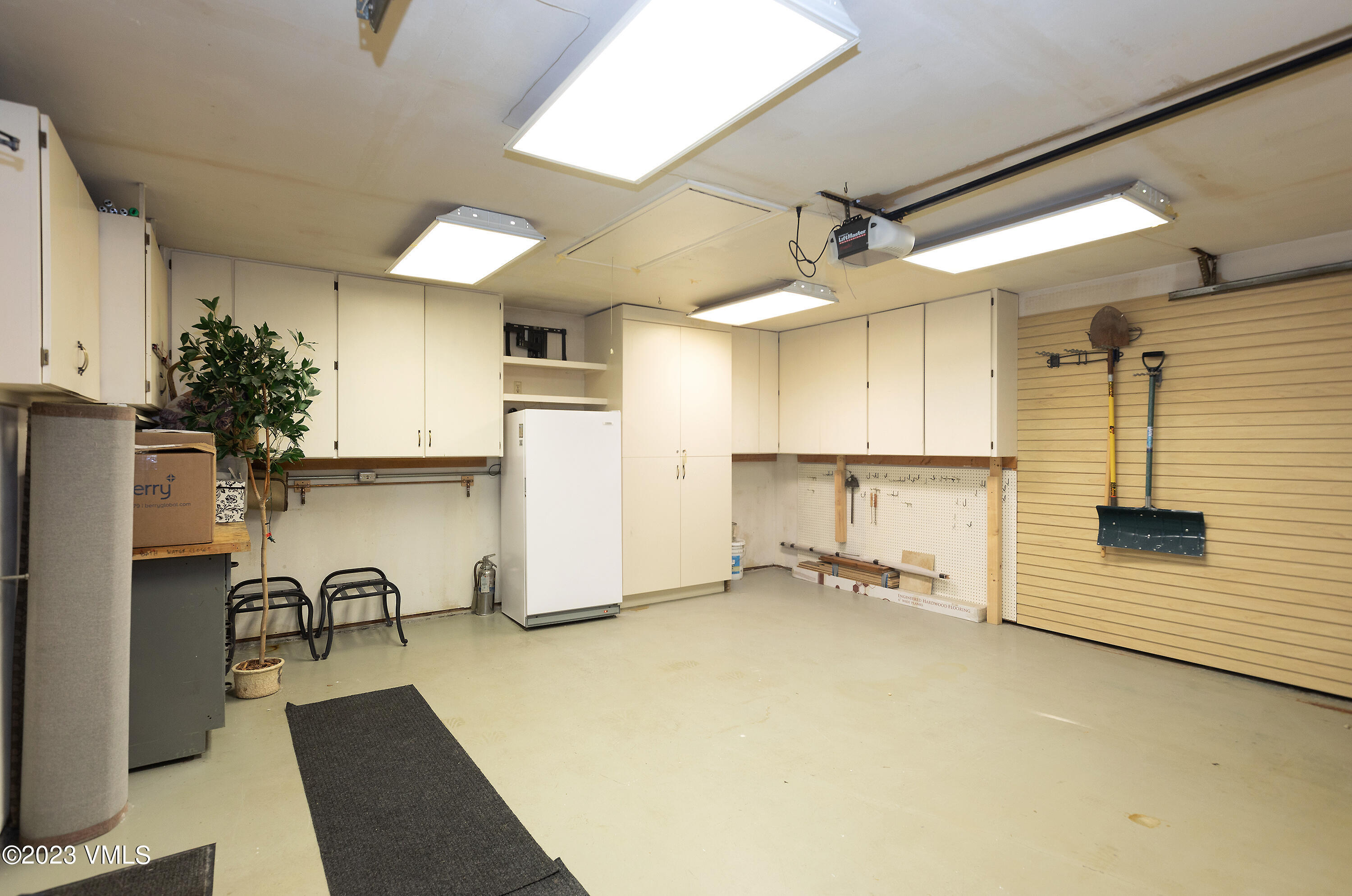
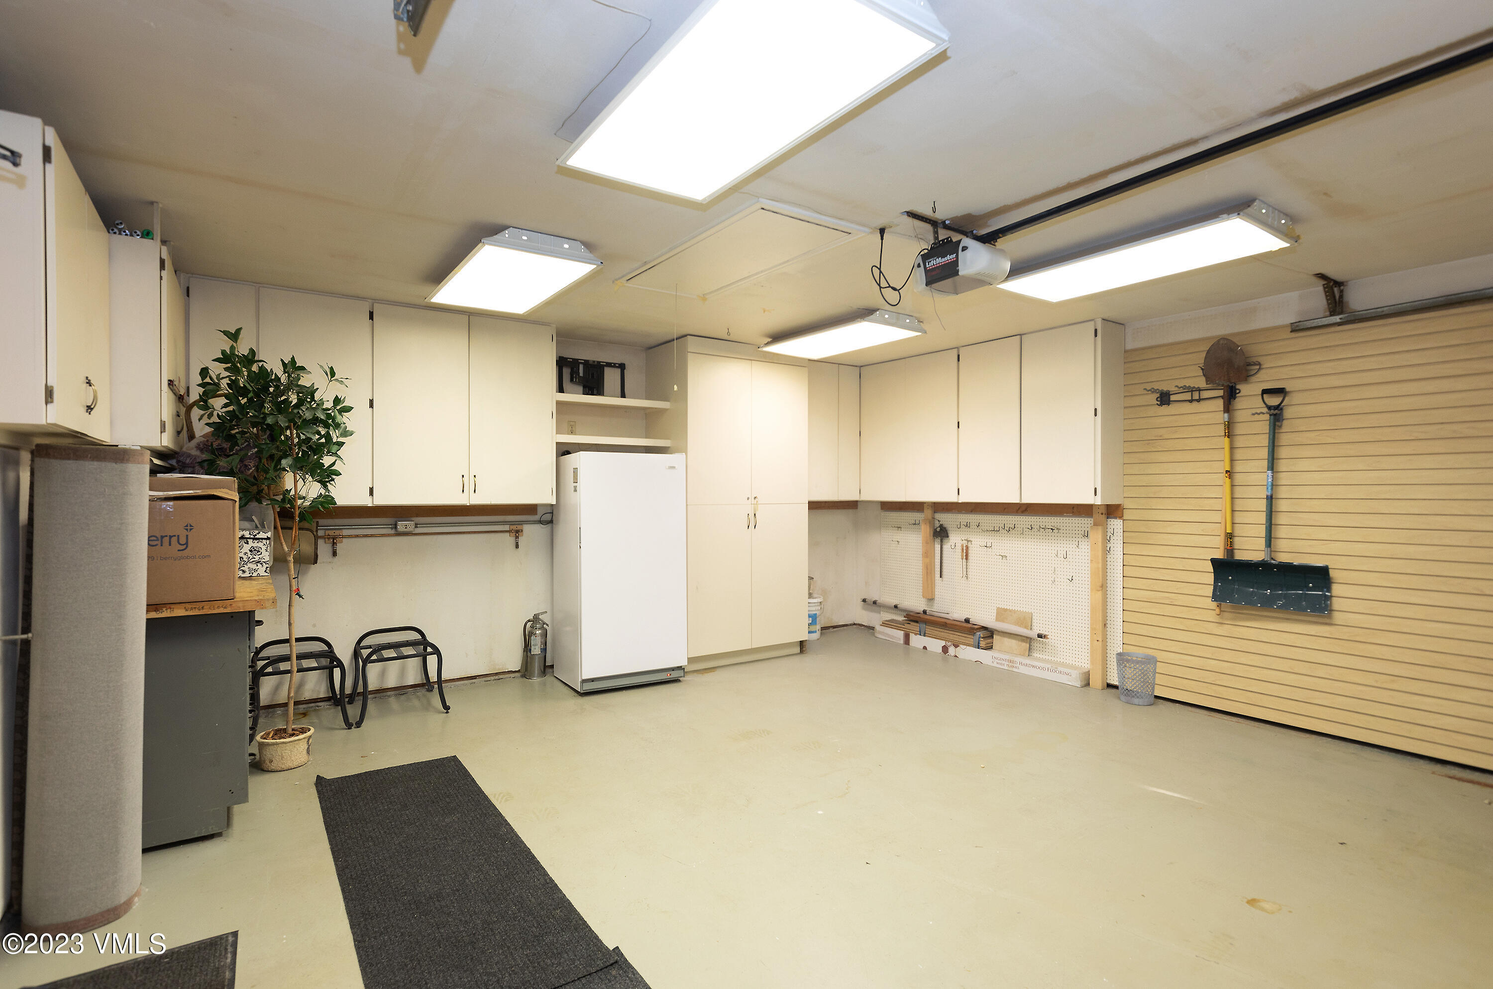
+ wastebasket (1136, 678)
